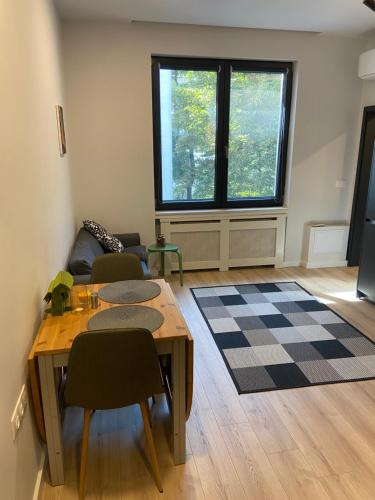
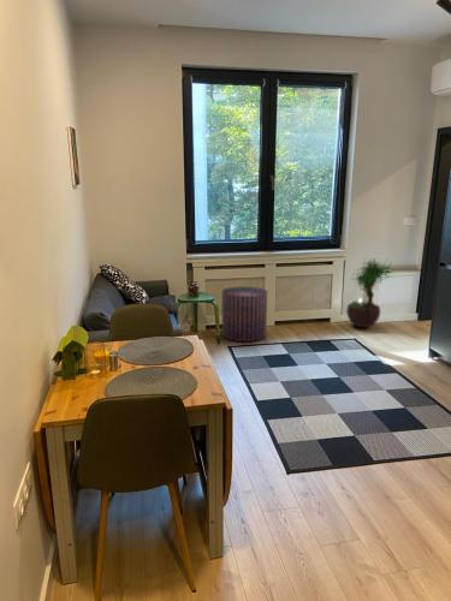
+ pouf (244, 313)
+ potted tree (367, 291)
